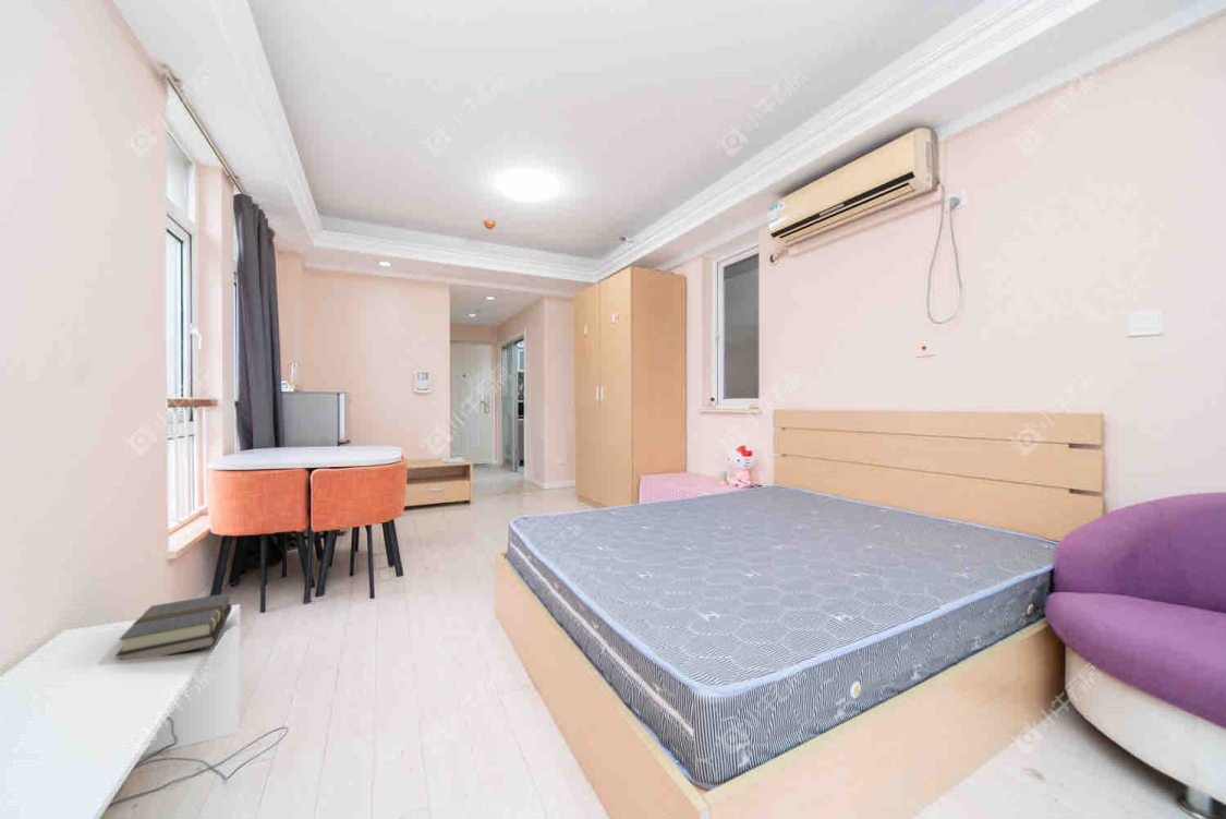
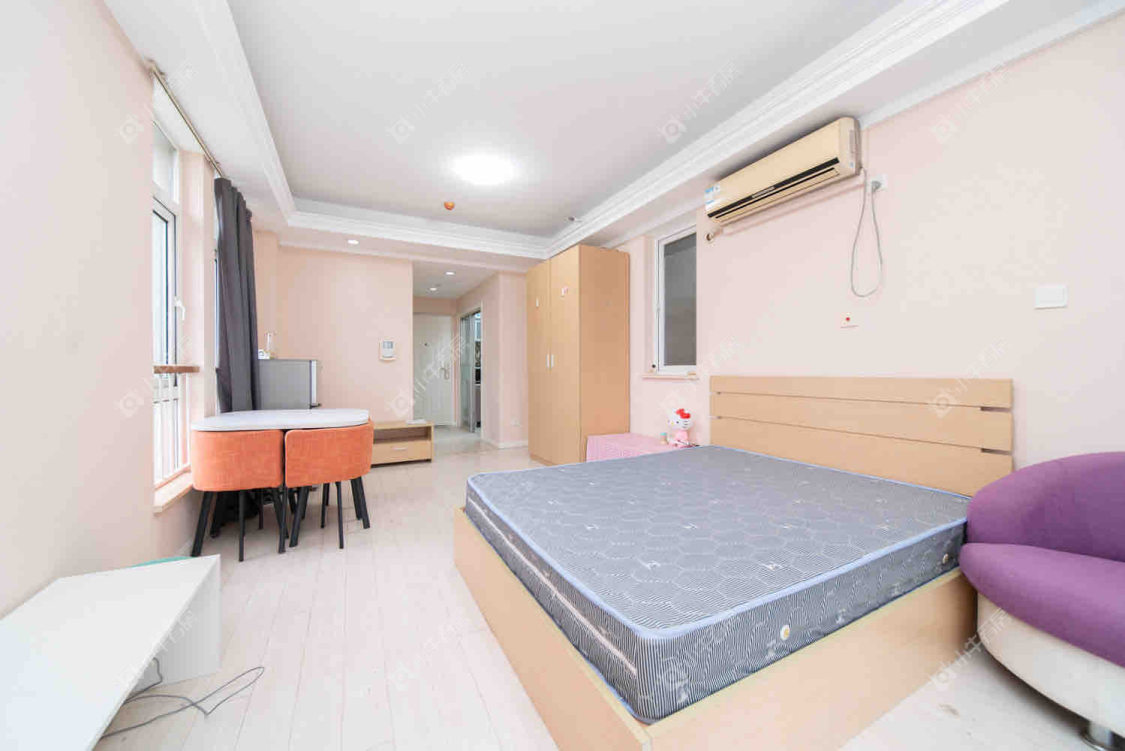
- book (180, 624)
